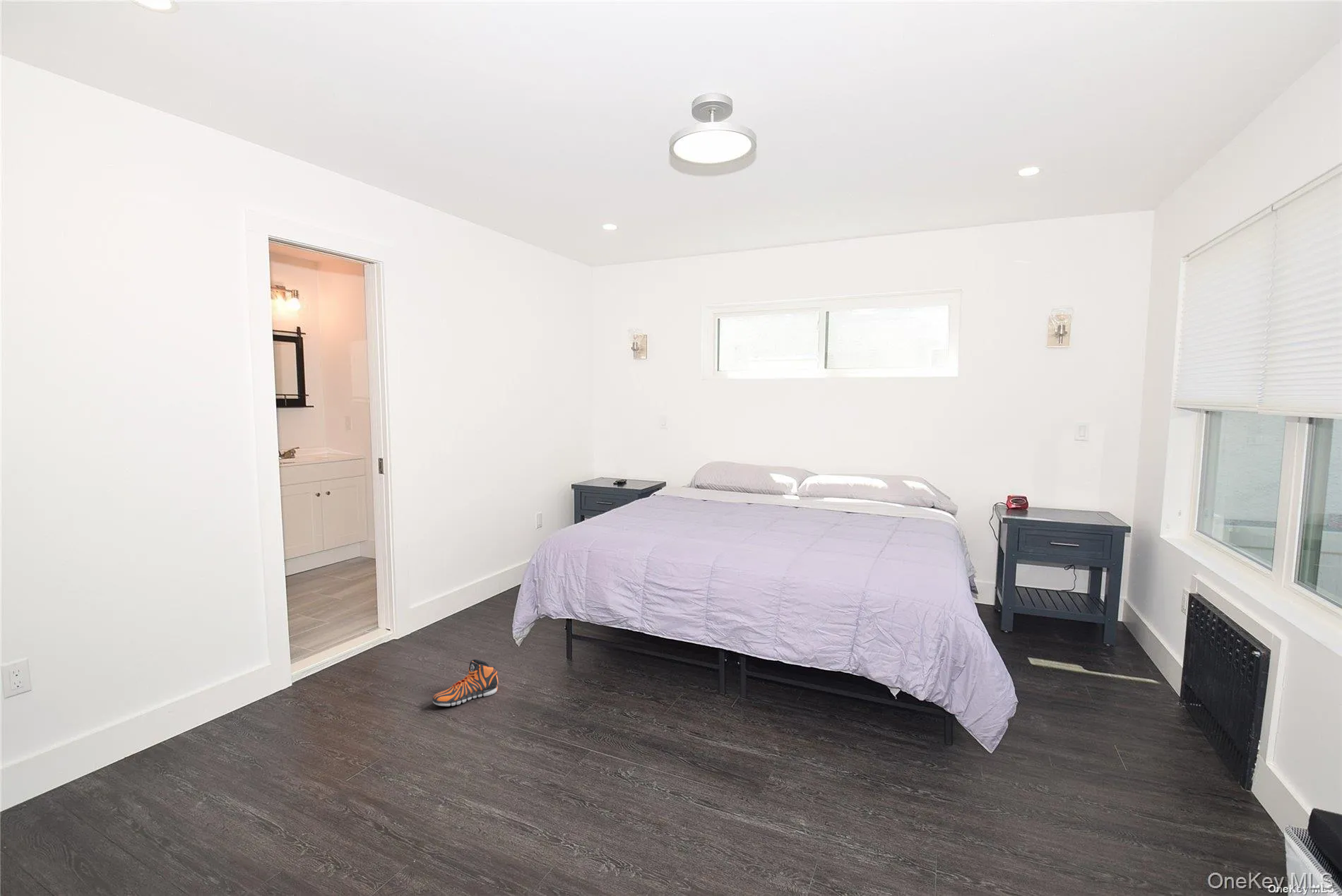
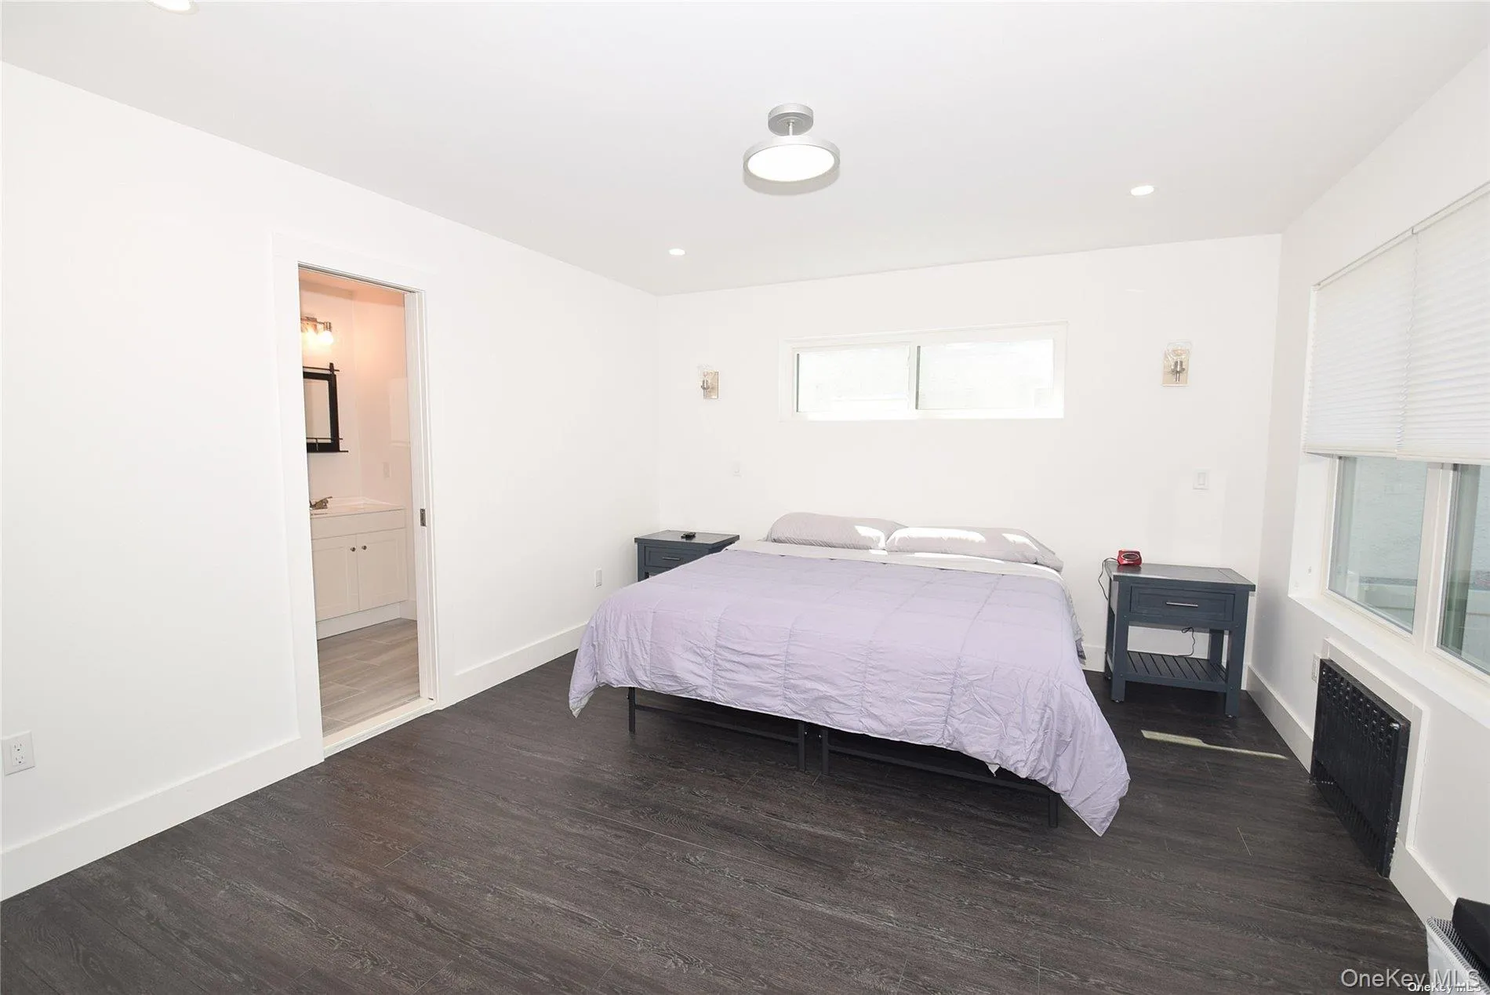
- sneaker (465, 680)
